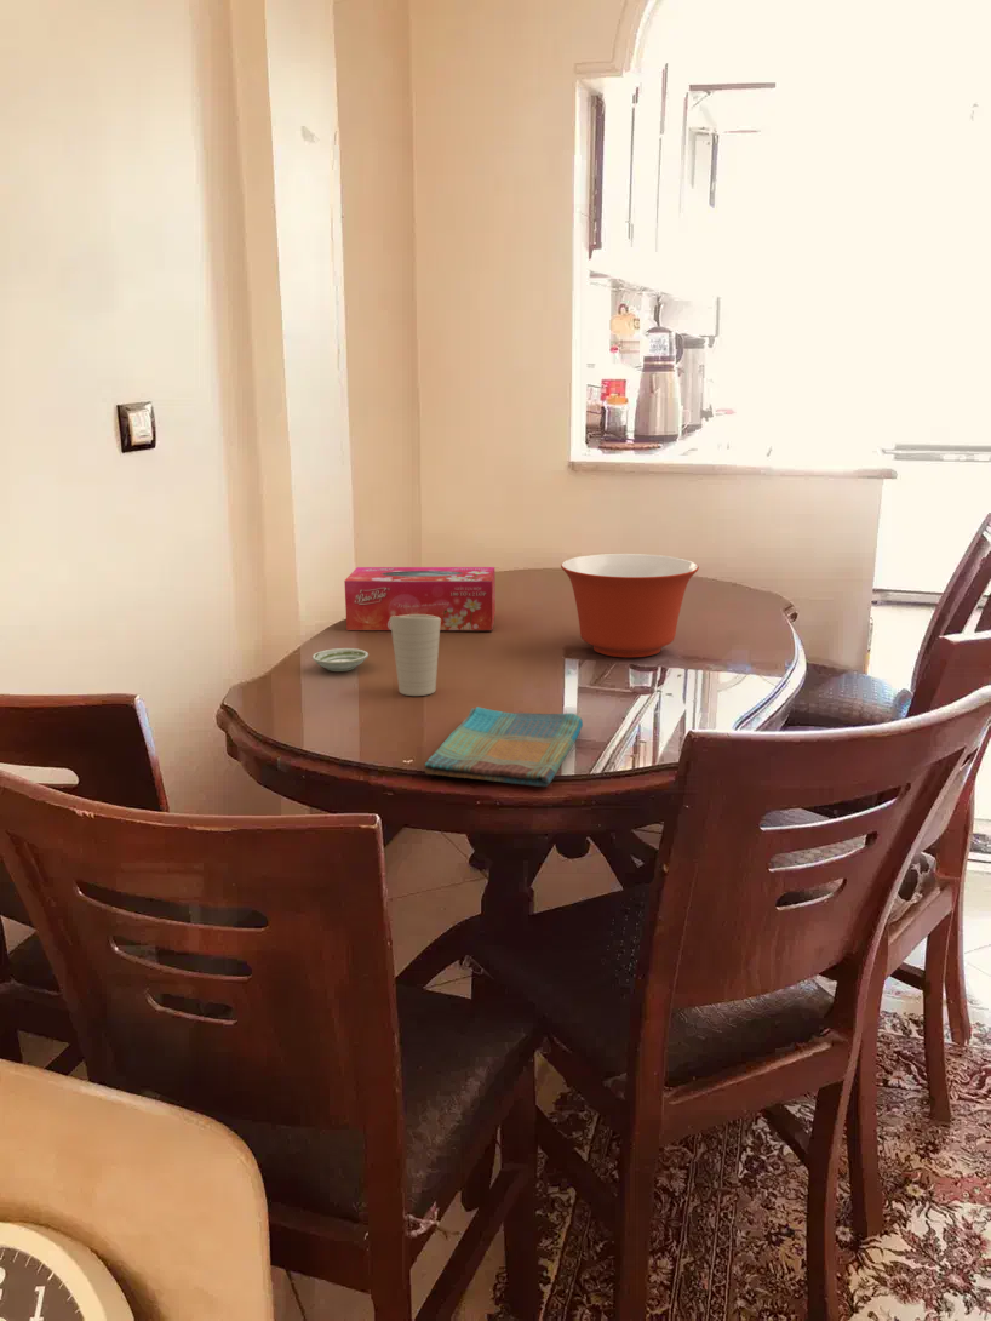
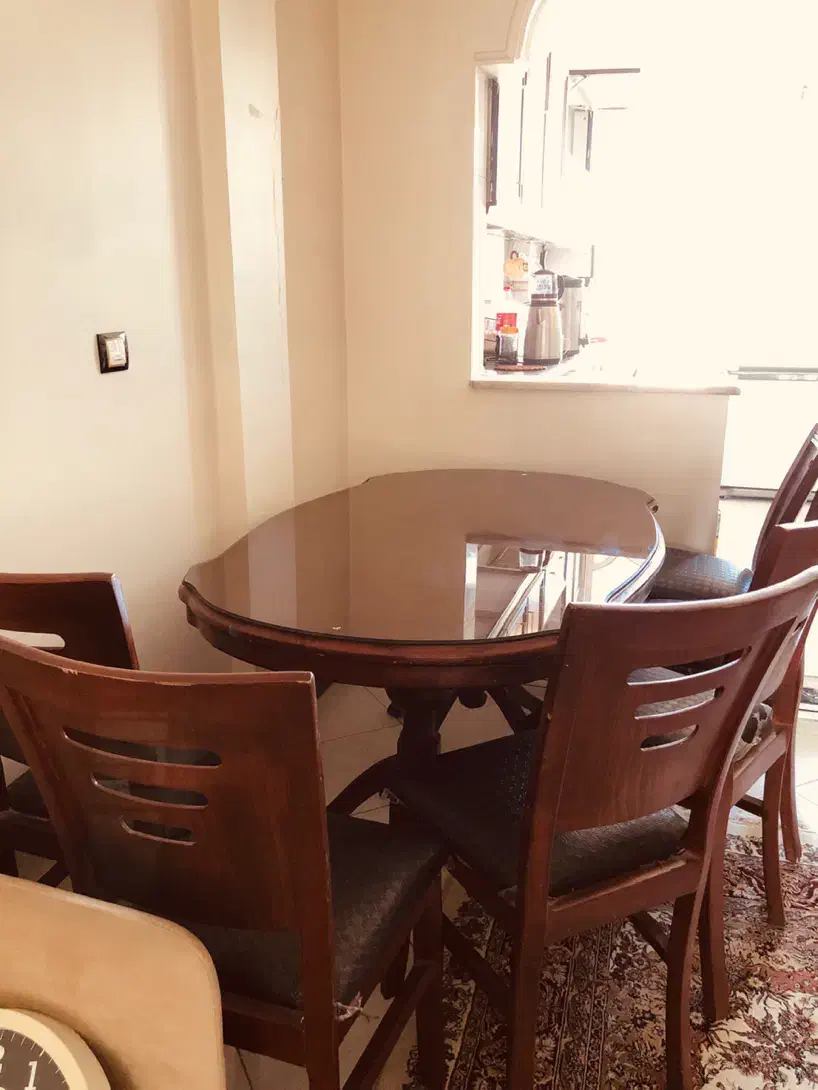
- dish towel (508, 743)
- saucer (340, 660)
- mixing bowl (628, 607)
- tissue box (422, 597)
- cup (416, 651)
